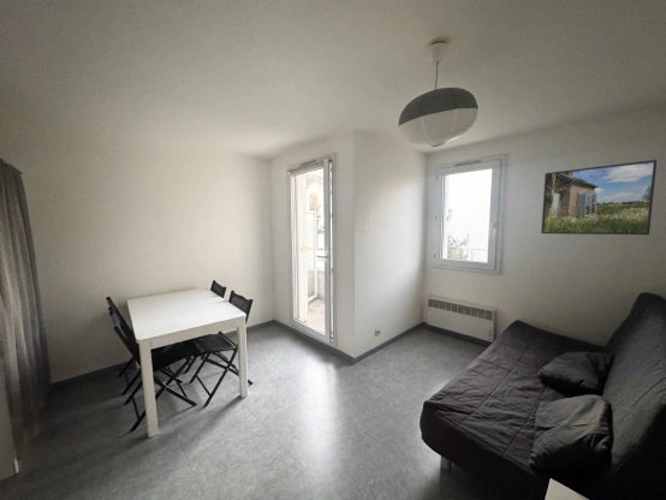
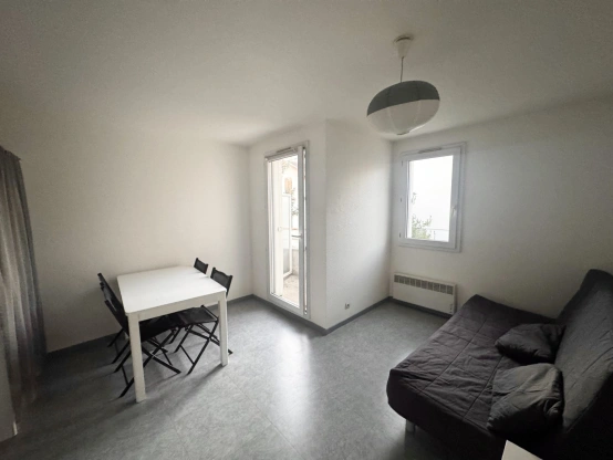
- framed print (591, 201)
